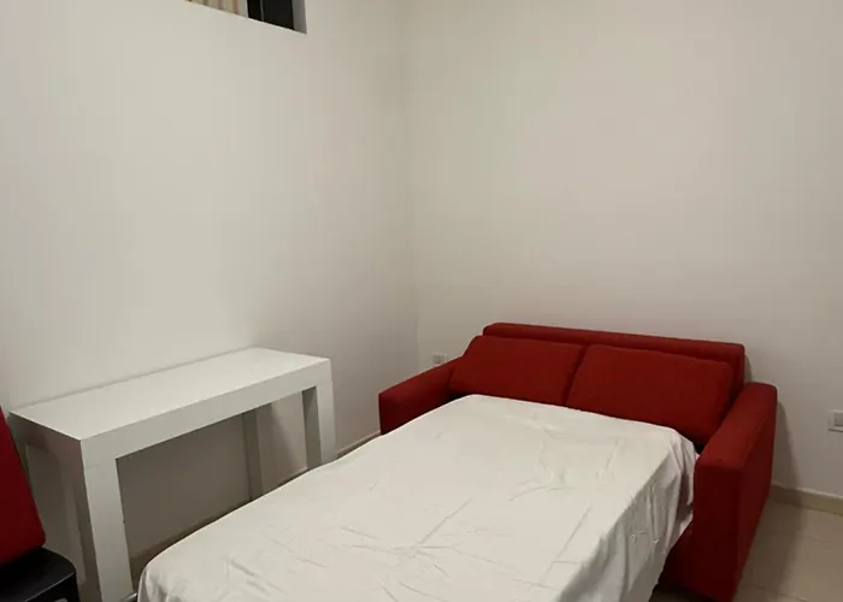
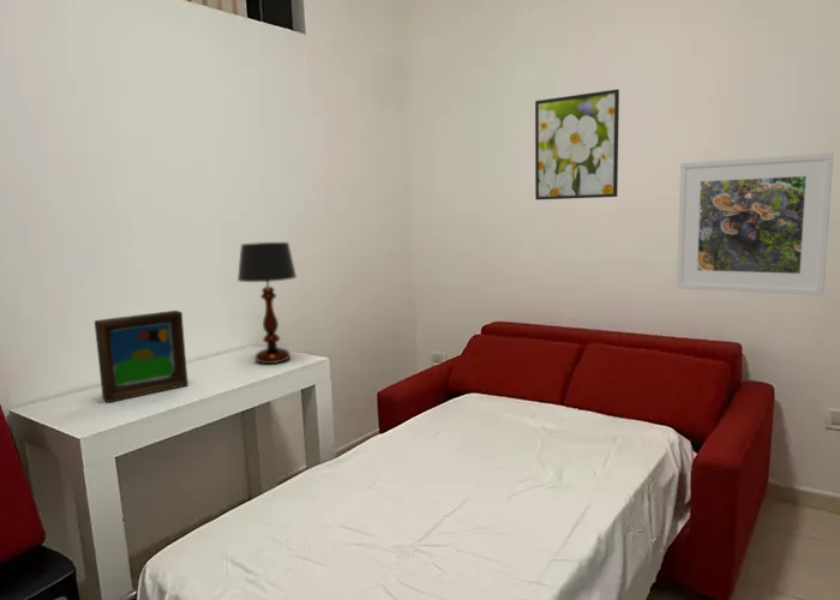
+ table lamp (269, 302)
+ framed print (749, 226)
+ picture frame (143, 354)
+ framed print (575, 146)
